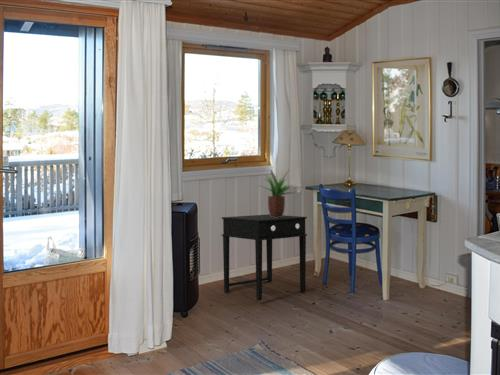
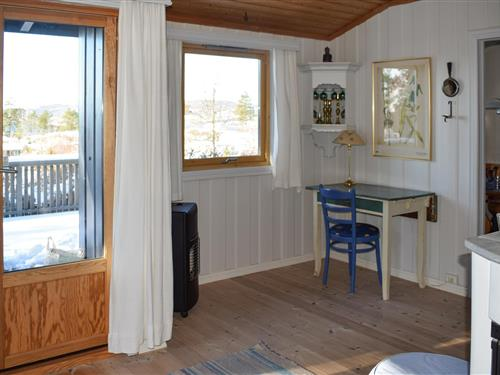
- side table (267, 254)
- potted plant (280, 193)
